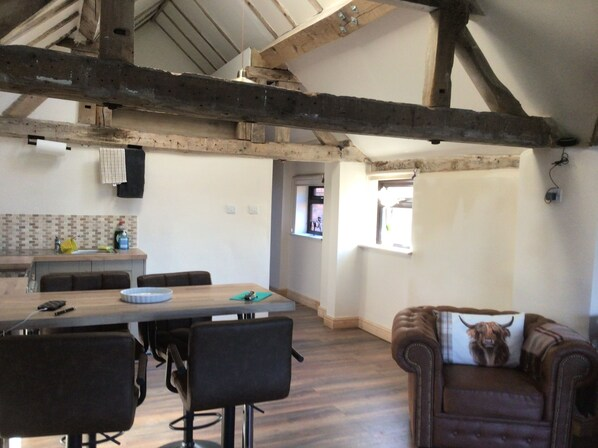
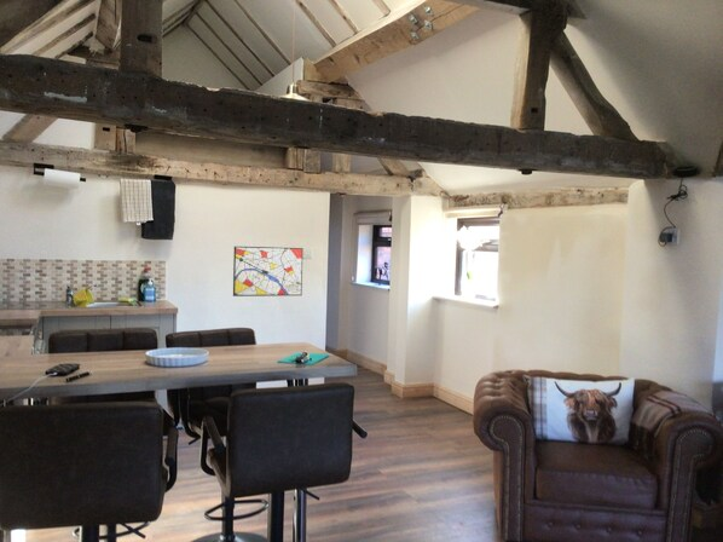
+ wall art (268, 271)
